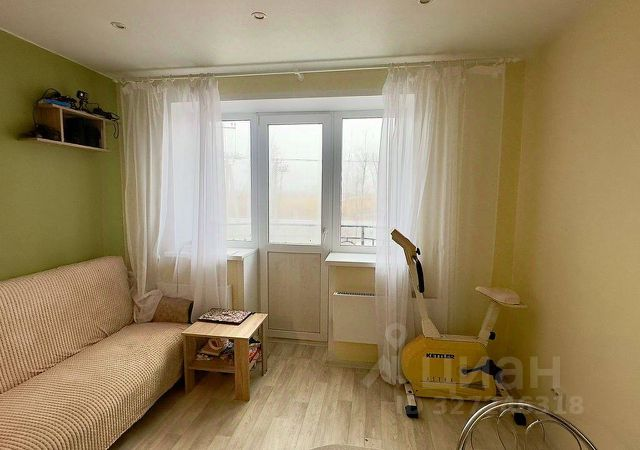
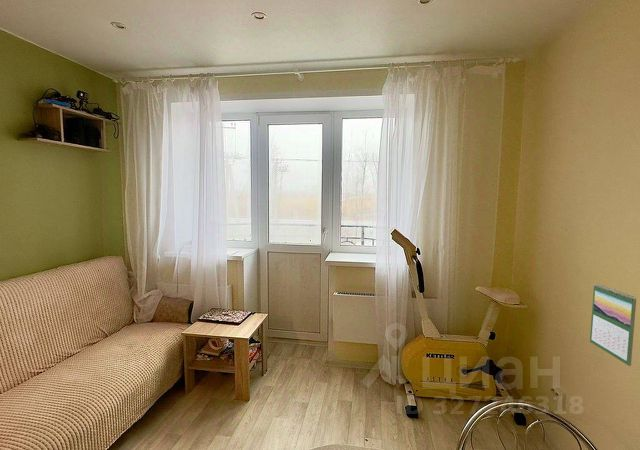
+ calendar (611, 320)
